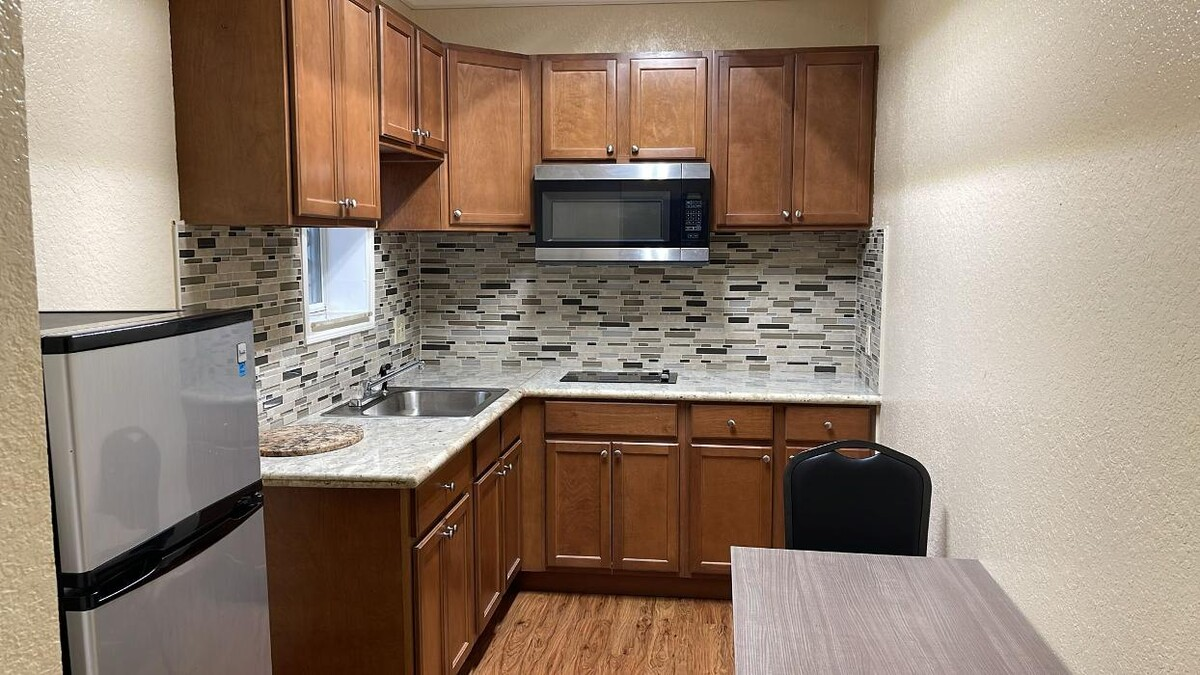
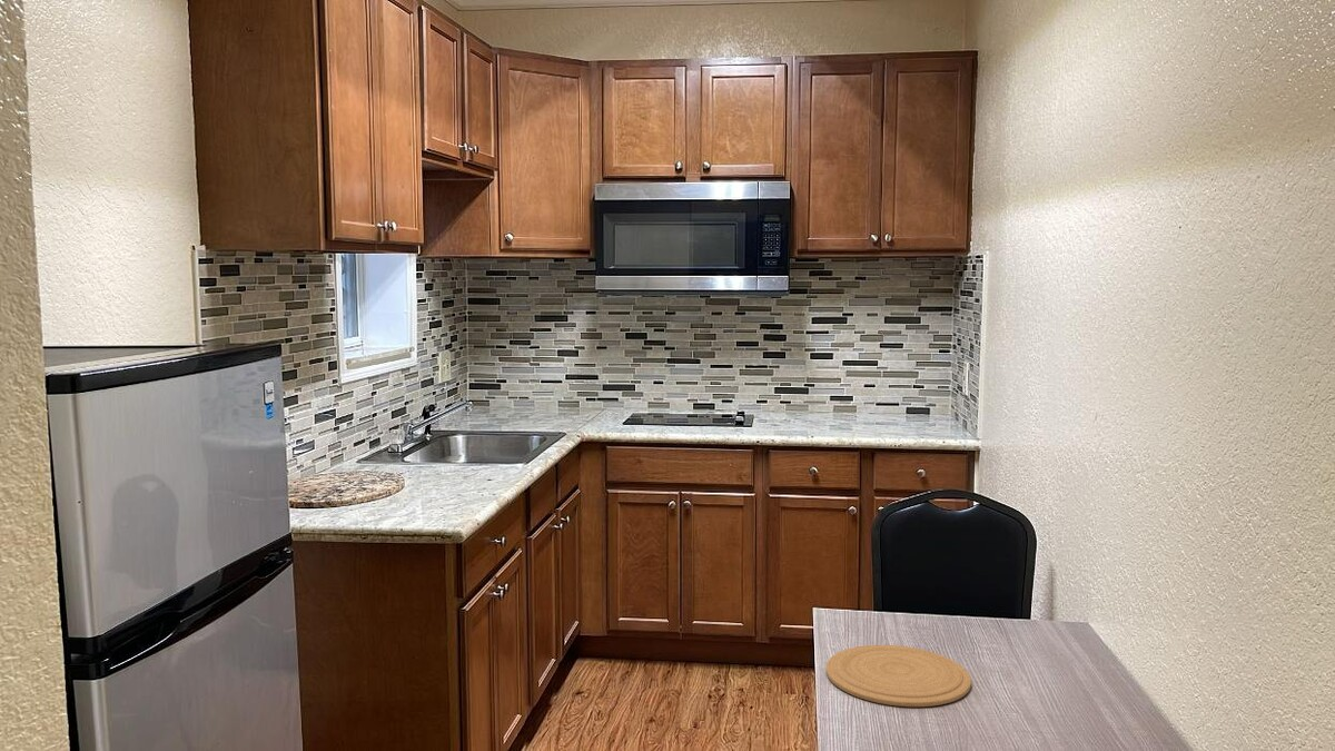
+ plate (897, 672)
